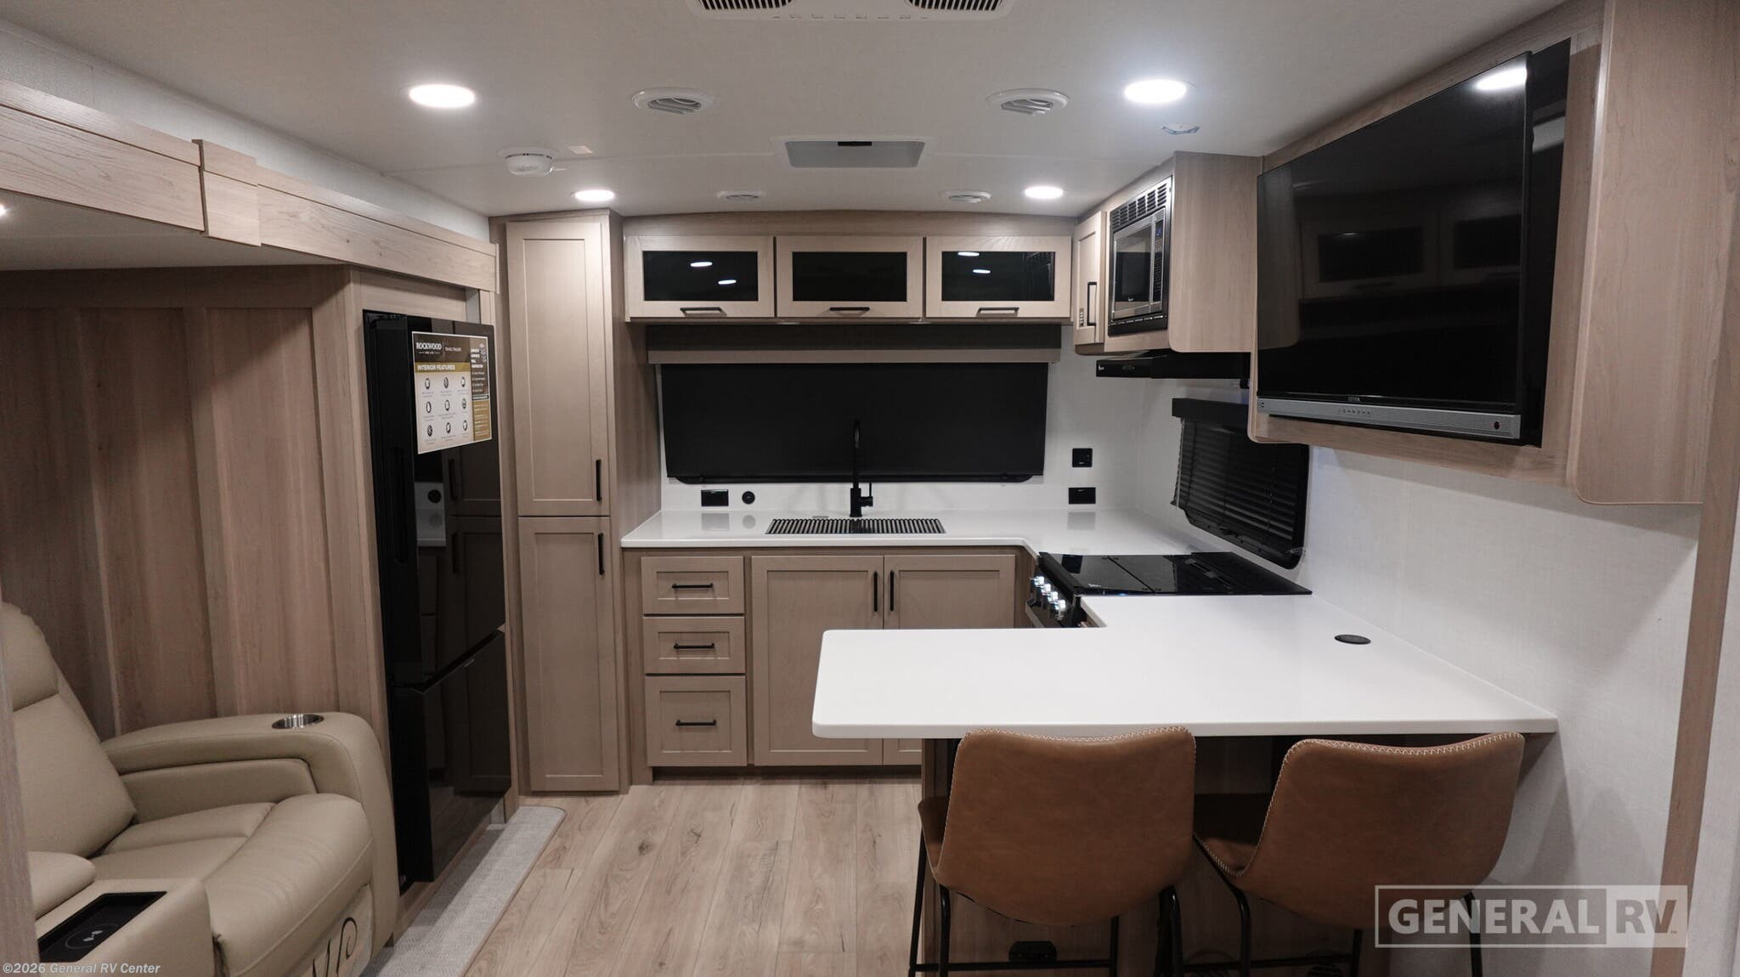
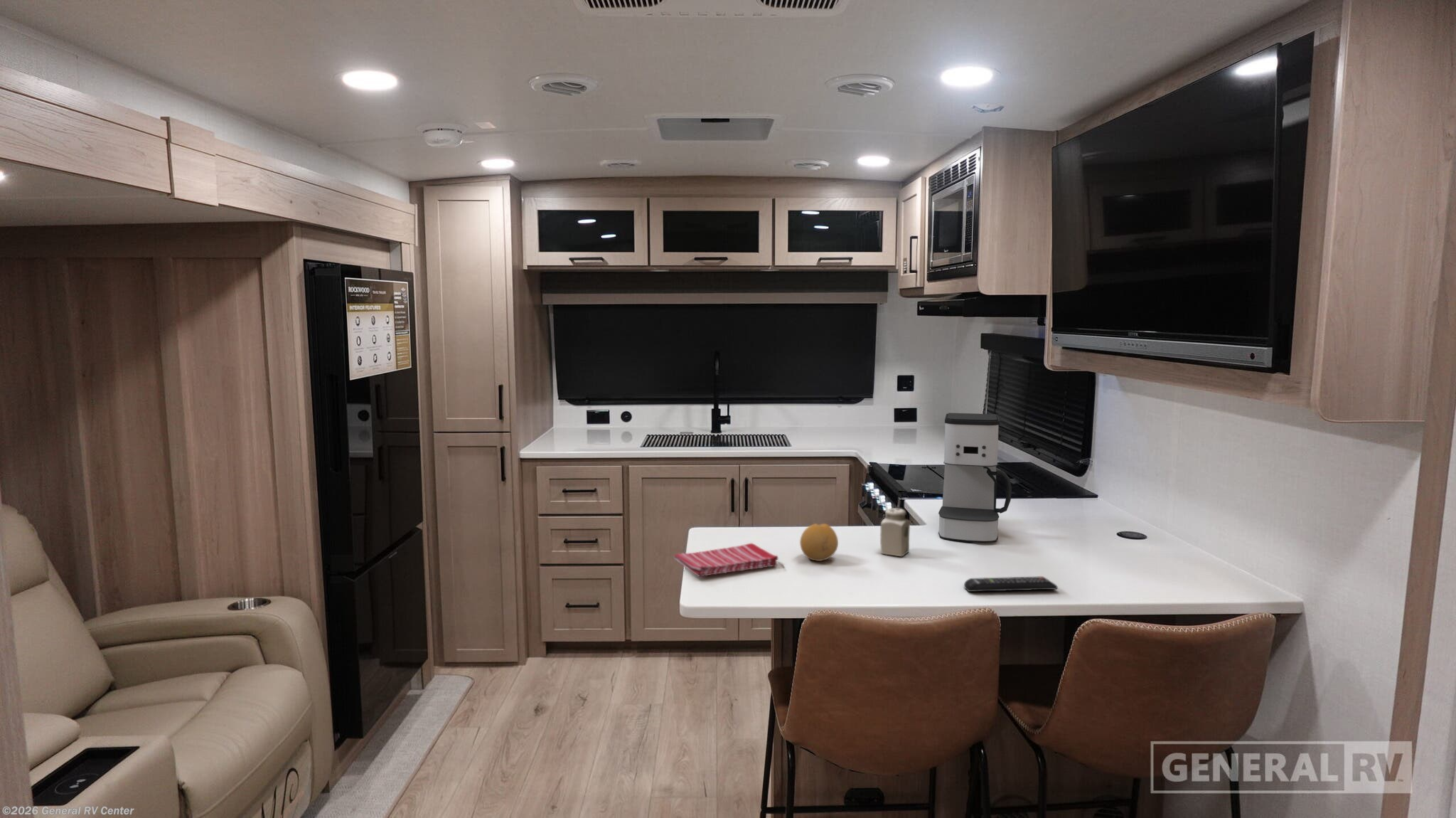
+ dish towel (726, 558)
+ fruit (818, 541)
+ salt shaker (895, 531)
+ coffee maker (975, 475)
+ remote control (1010, 584)
